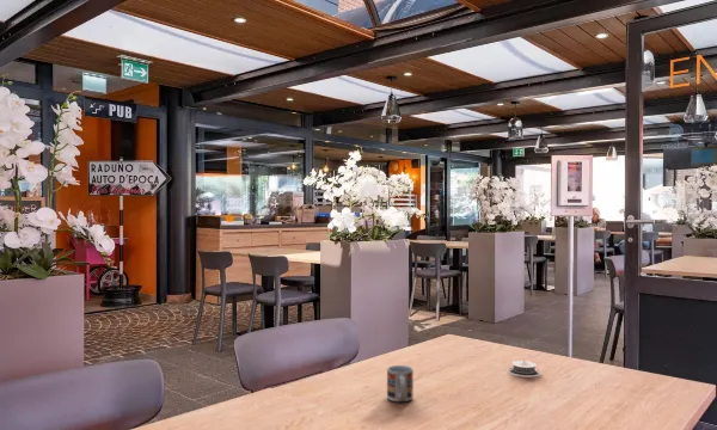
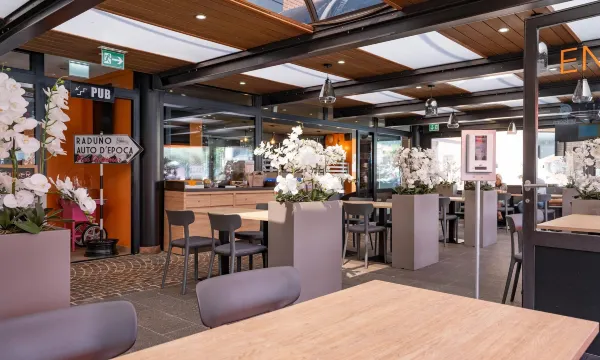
- cup (400, 385)
- architectural model (523, 364)
